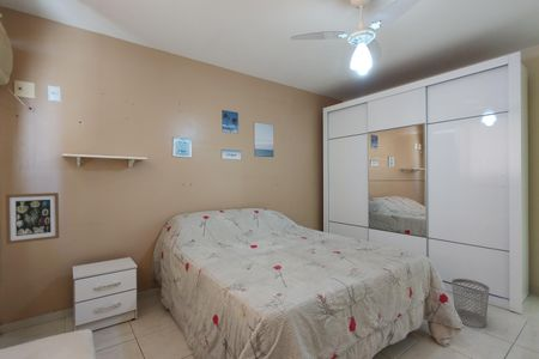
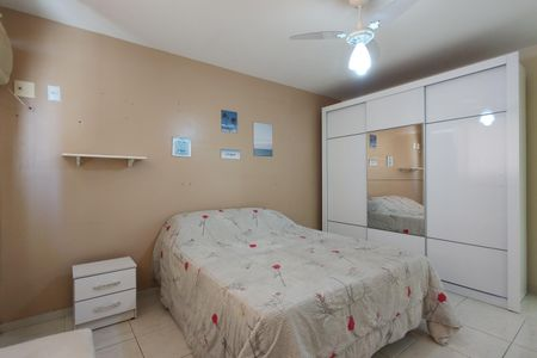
- wastebasket (470, 302)
- wall art (34, 217)
